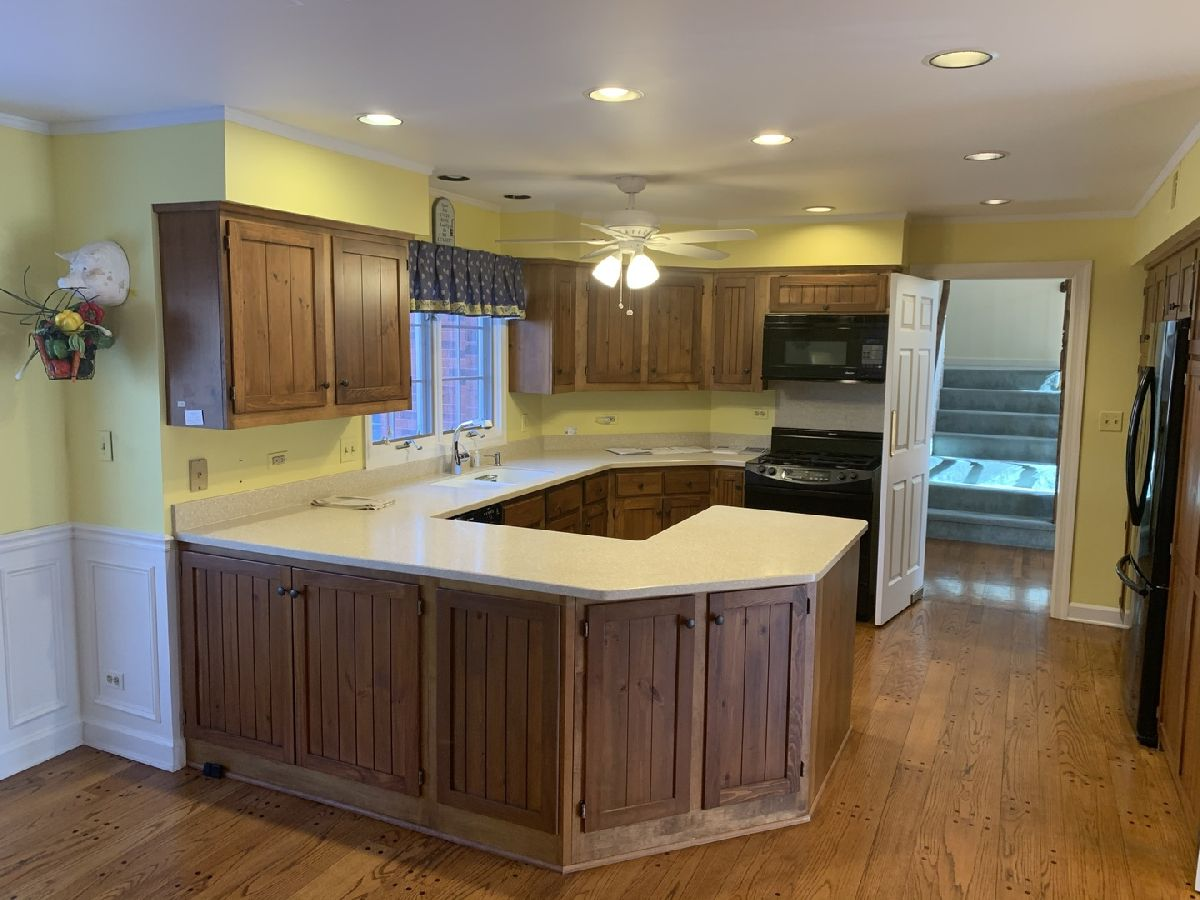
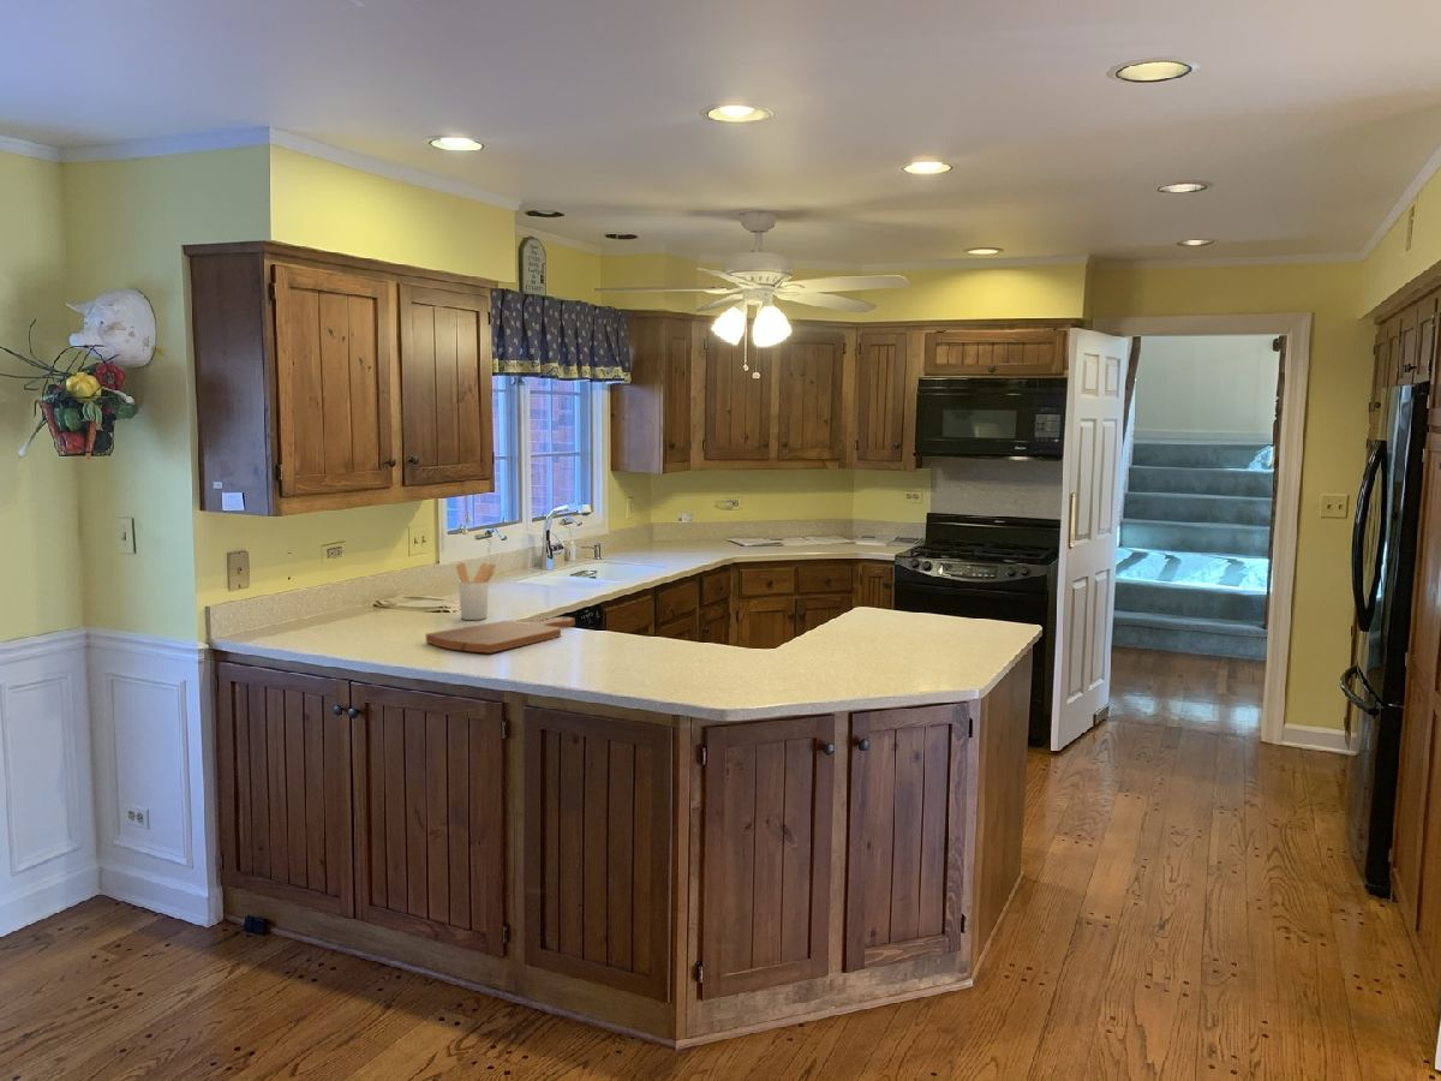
+ utensil holder (478, 590)
+ cutting board (503, 633)
